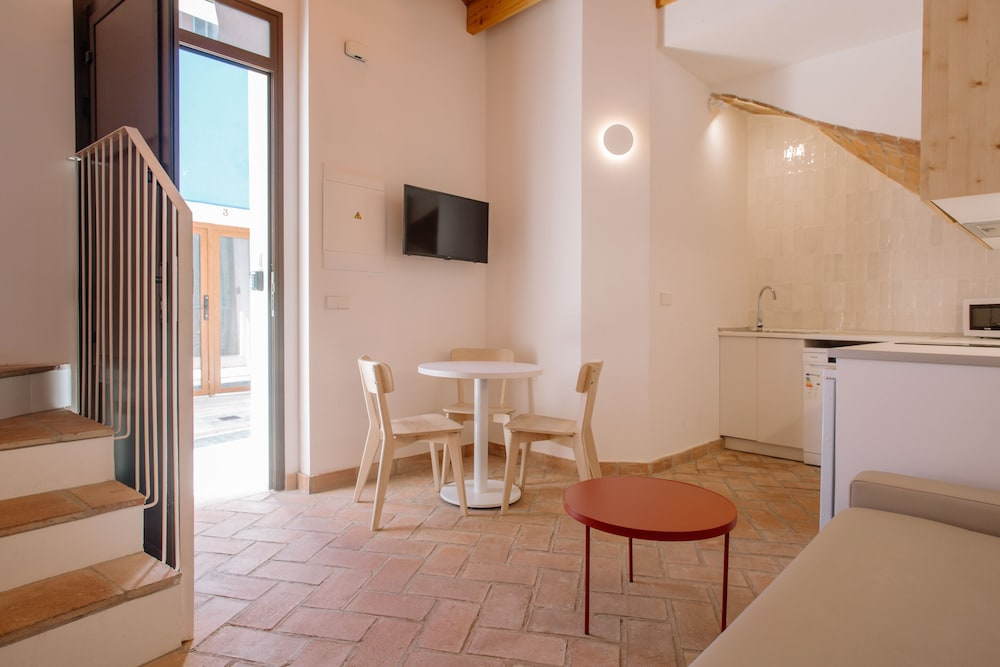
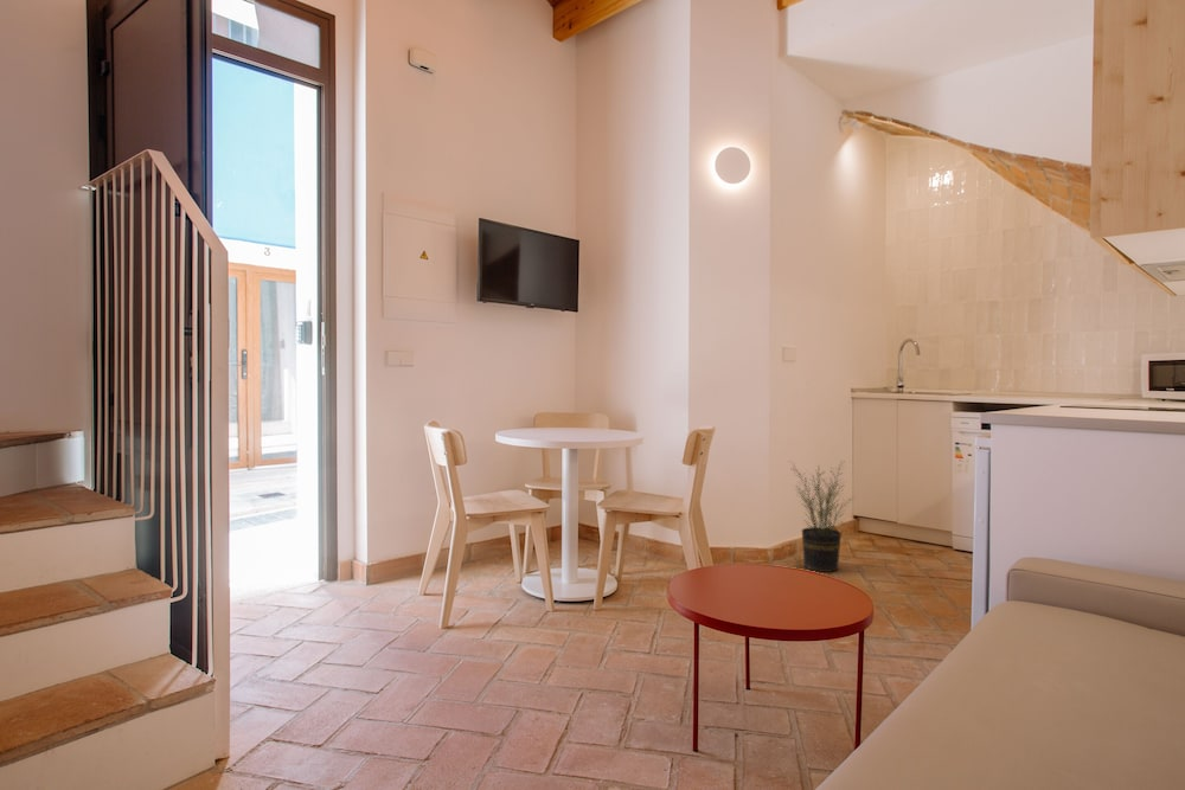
+ potted plant (816, 514)
